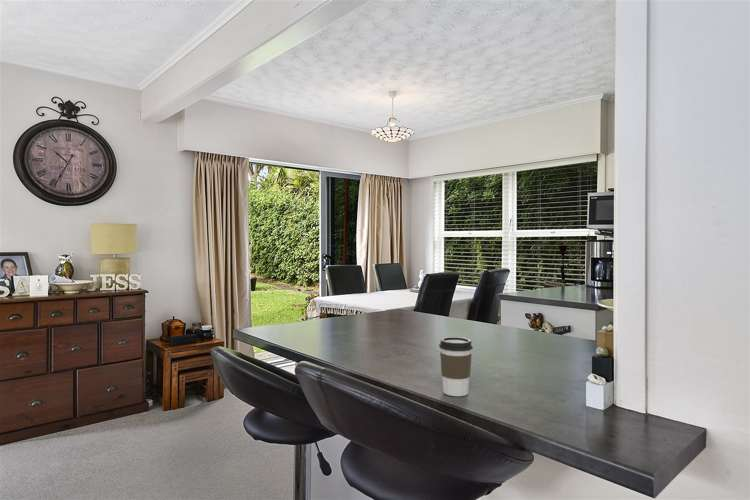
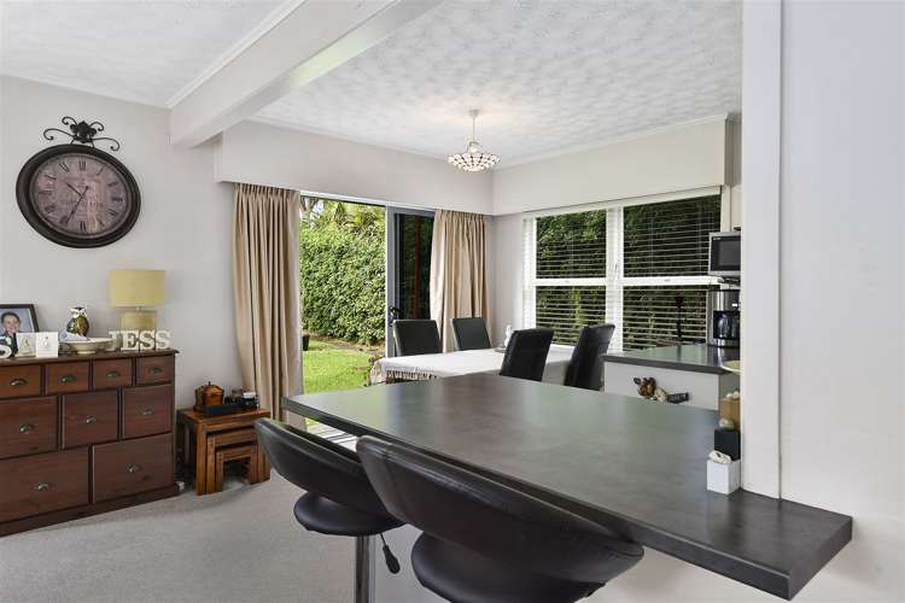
- coffee cup (455, 366)
